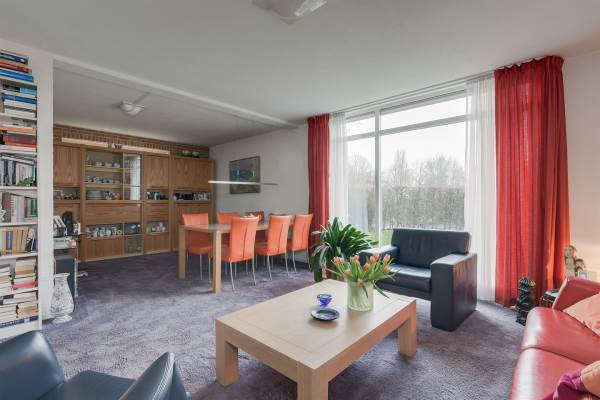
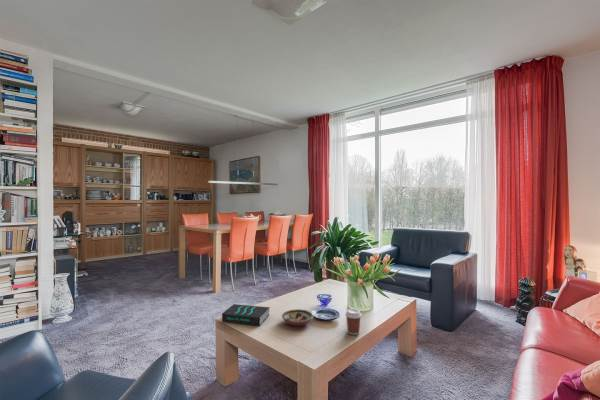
+ decorative bowl (297, 318)
+ book (246, 314)
+ coffee cup (353, 321)
